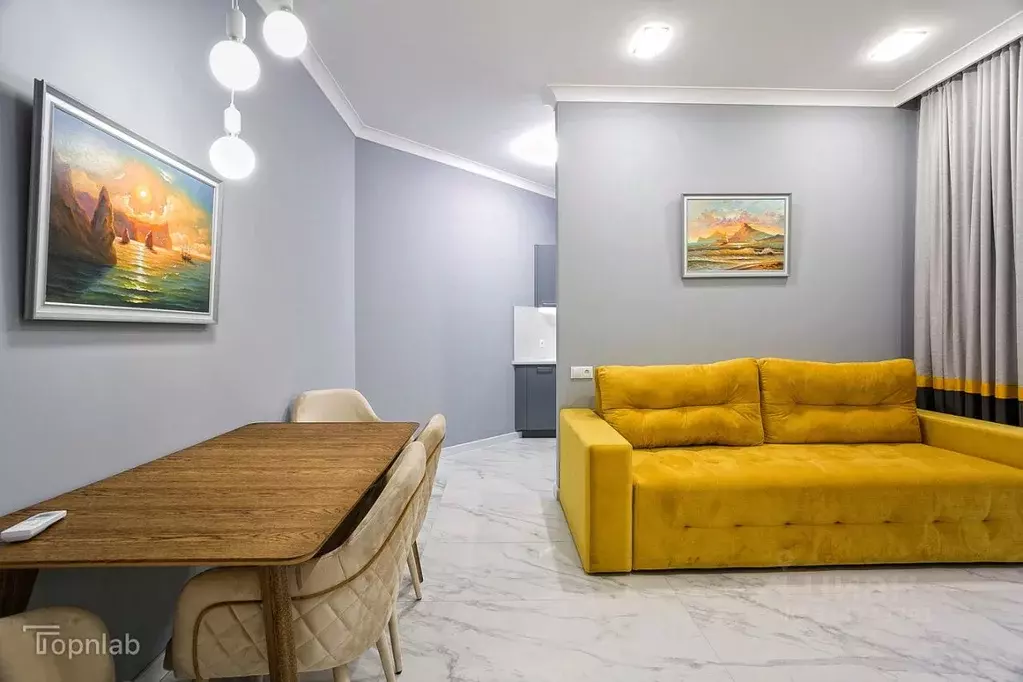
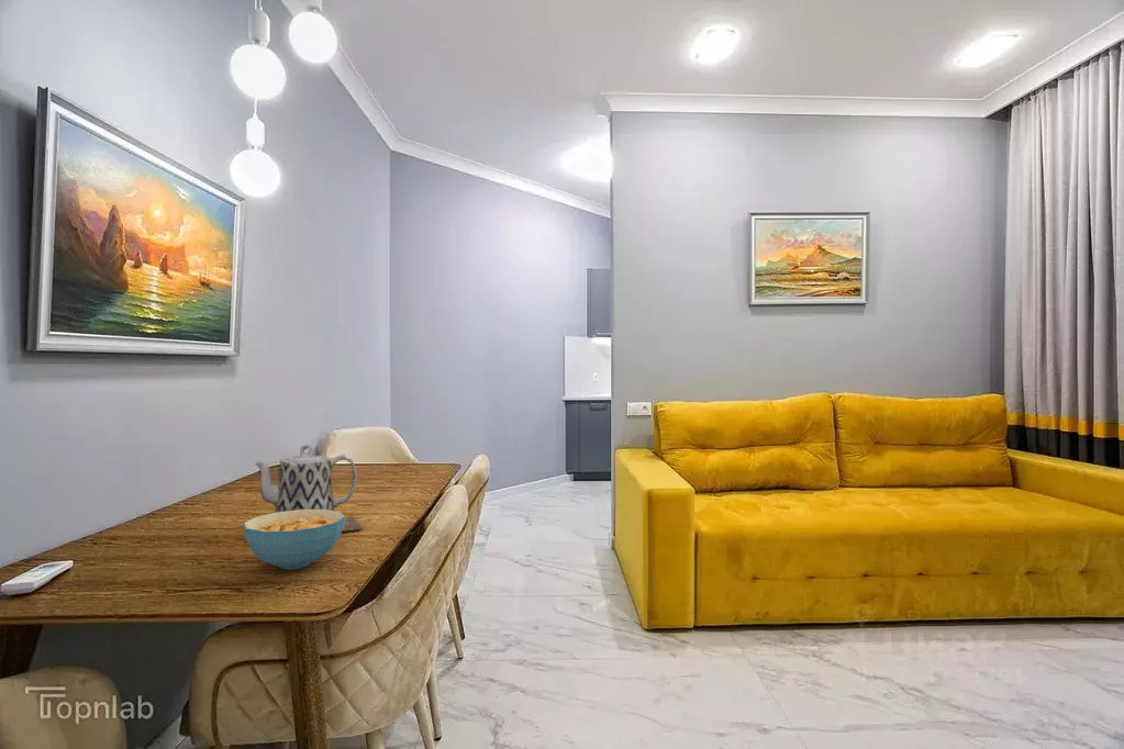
+ teapot (308, 485)
+ cereal bowl (294, 541)
